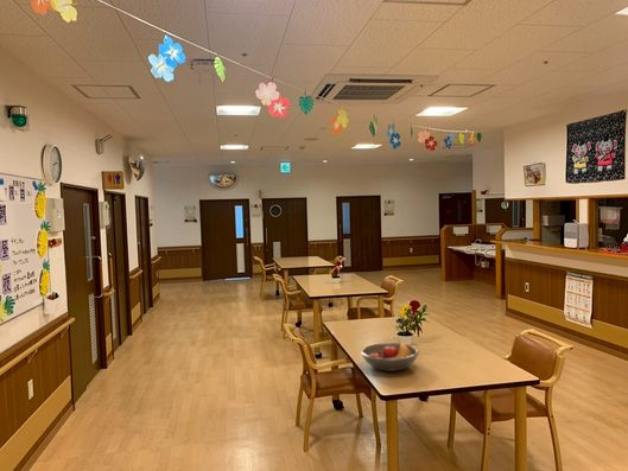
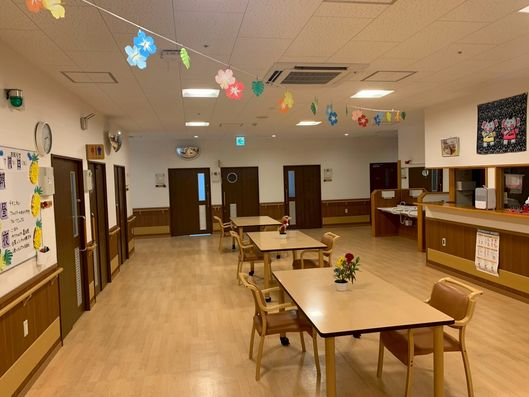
- fruit bowl (389, 356)
